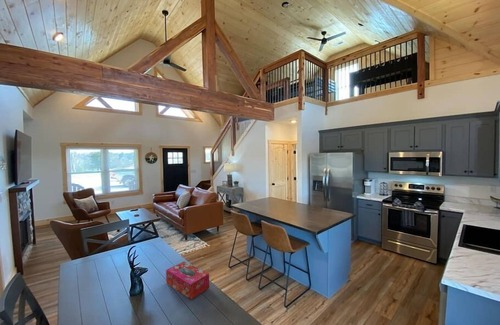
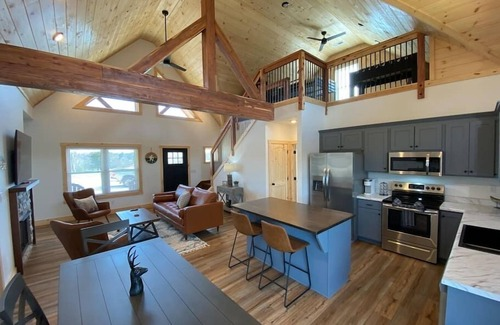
- tissue box (187, 278)
